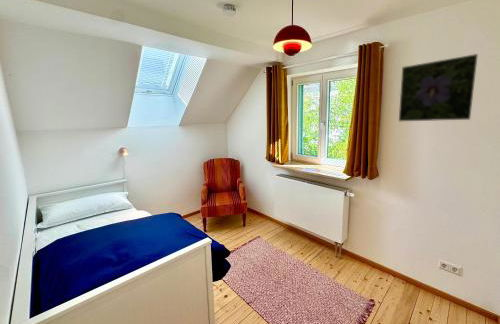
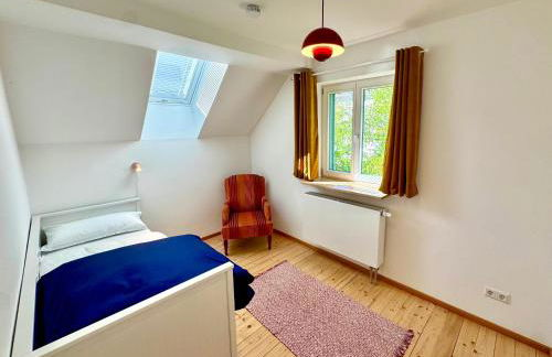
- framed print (434, 91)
